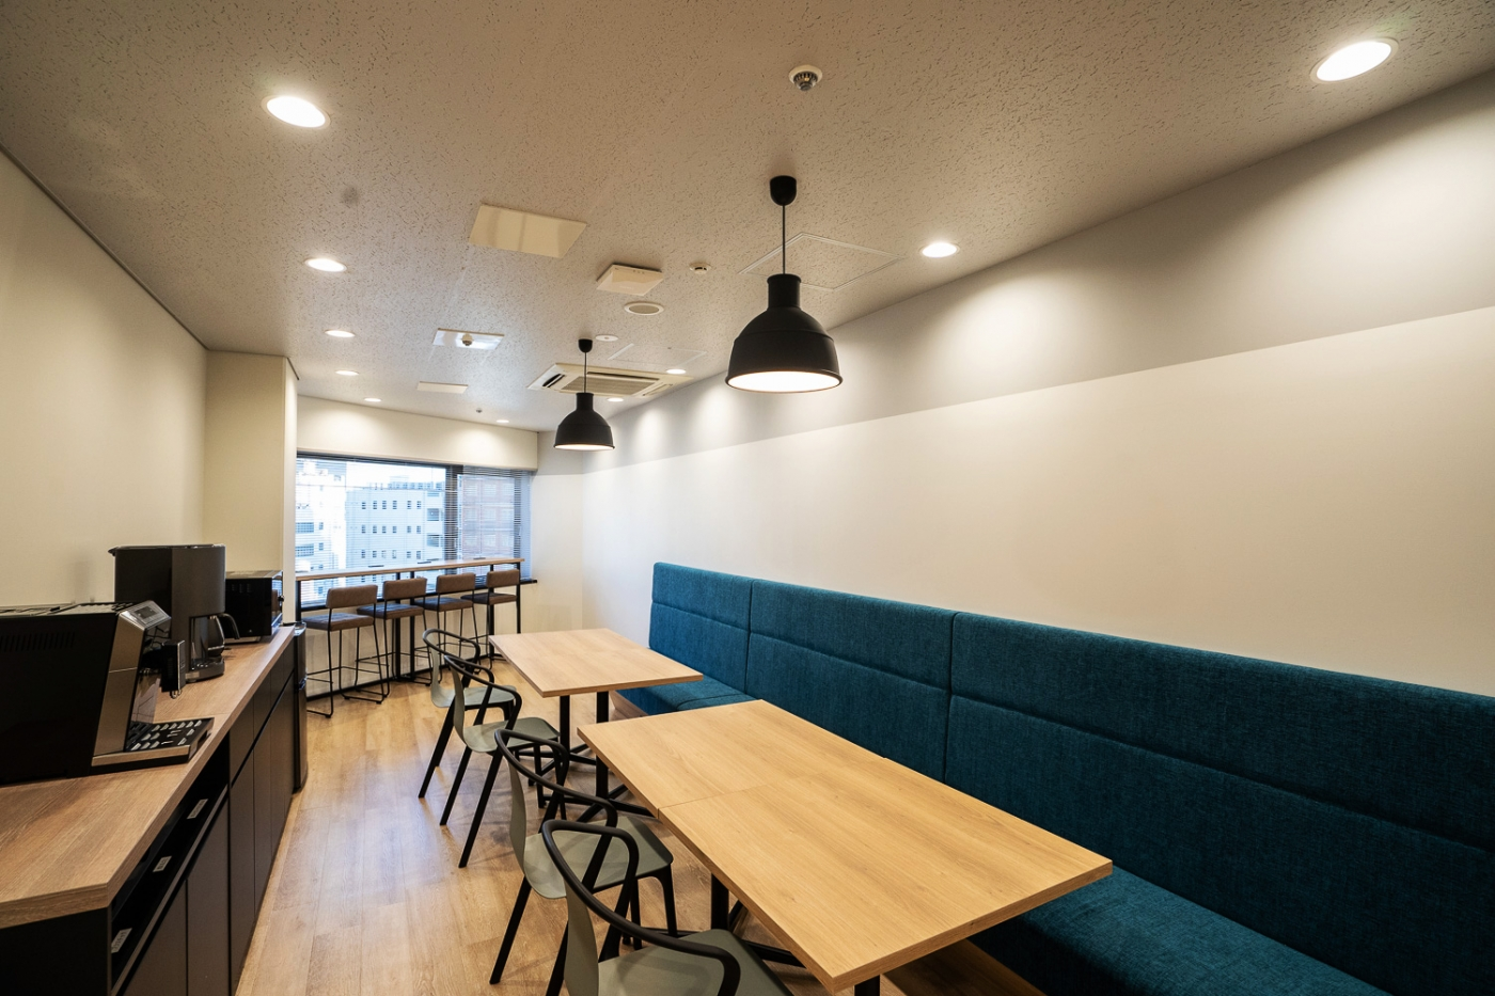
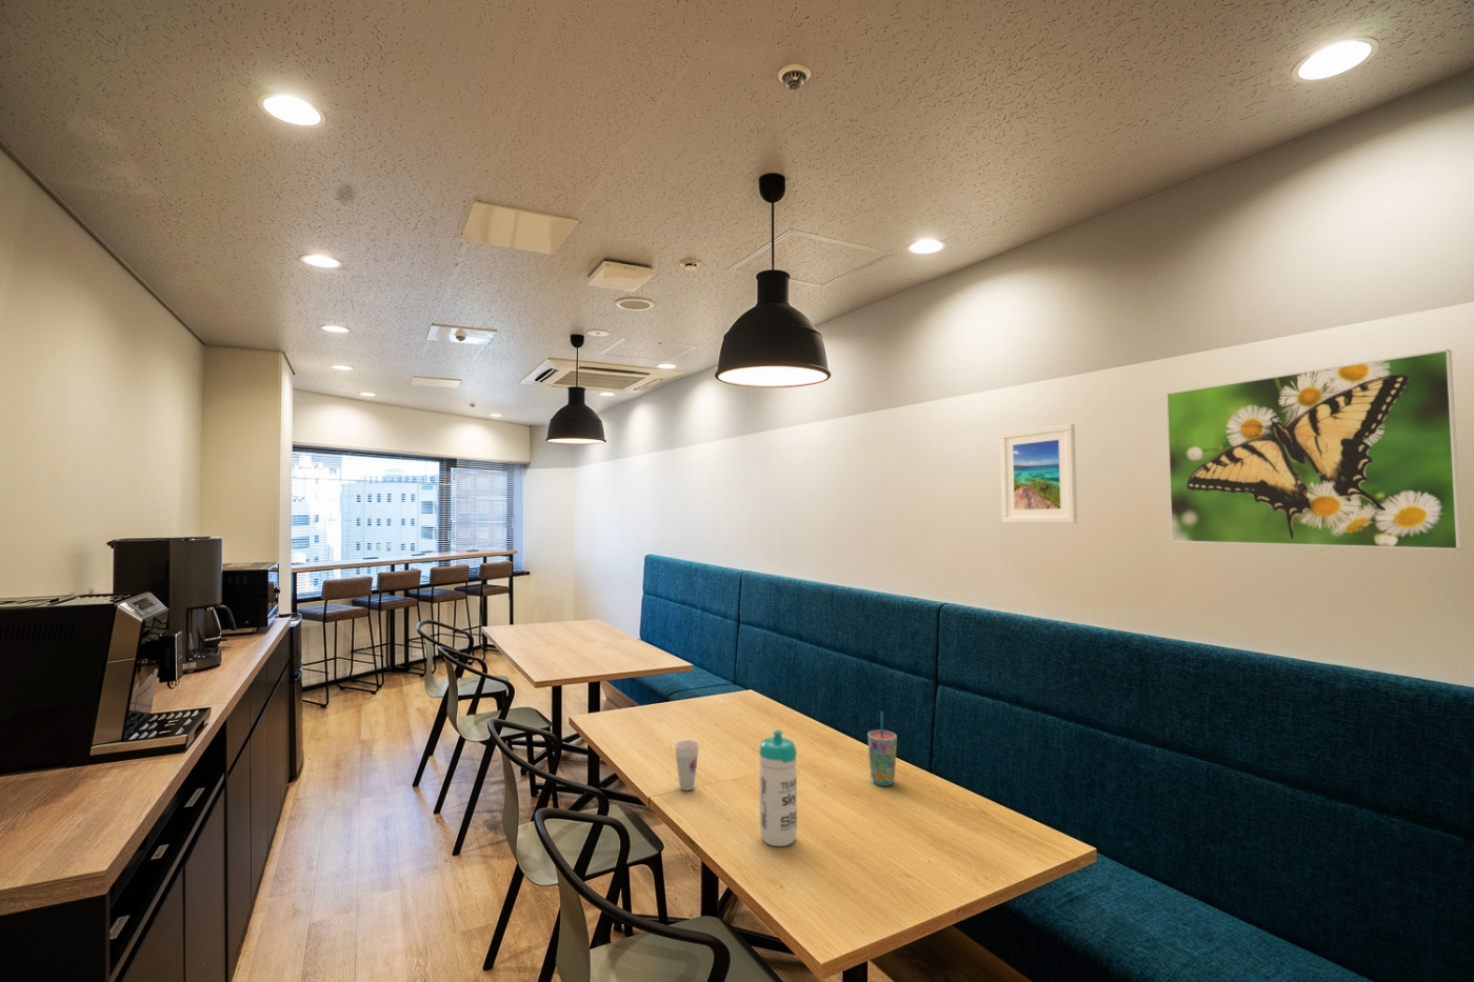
+ cup (881, 746)
+ water bottle (778, 784)
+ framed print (1036, 475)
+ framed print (1292, 459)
+ cup (686, 765)
